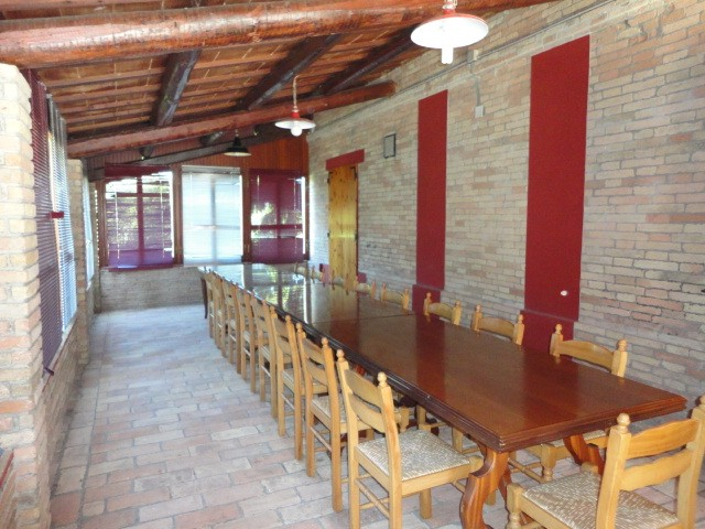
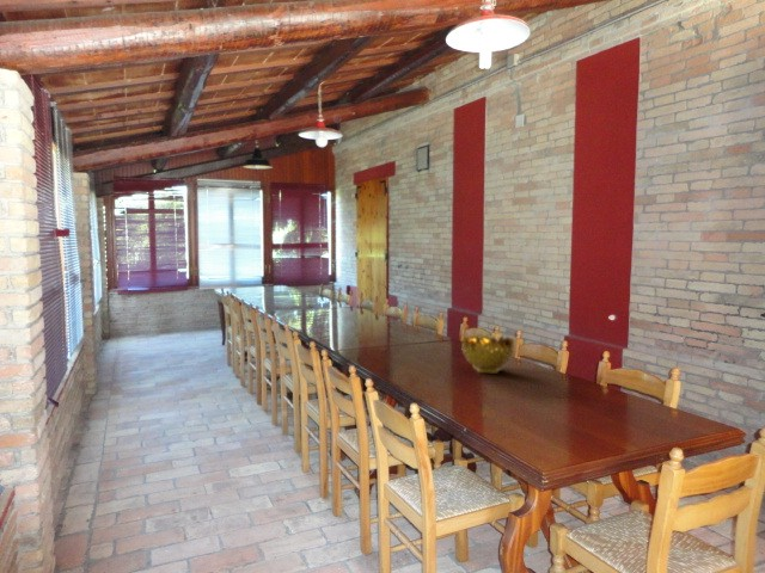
+ decorative bowl (486, 355)
